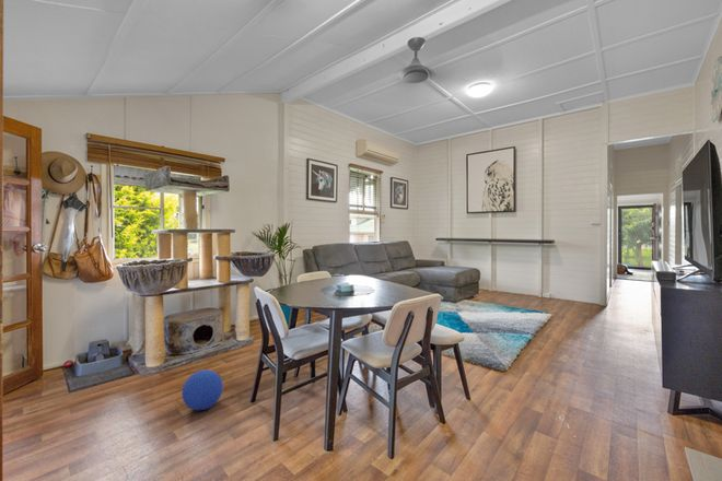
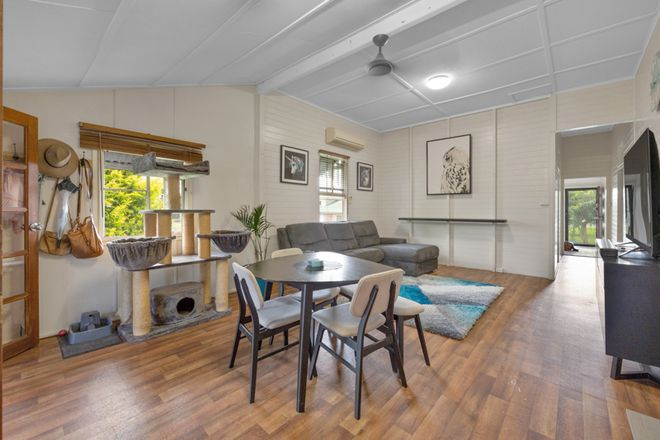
- ball (202, 389)
